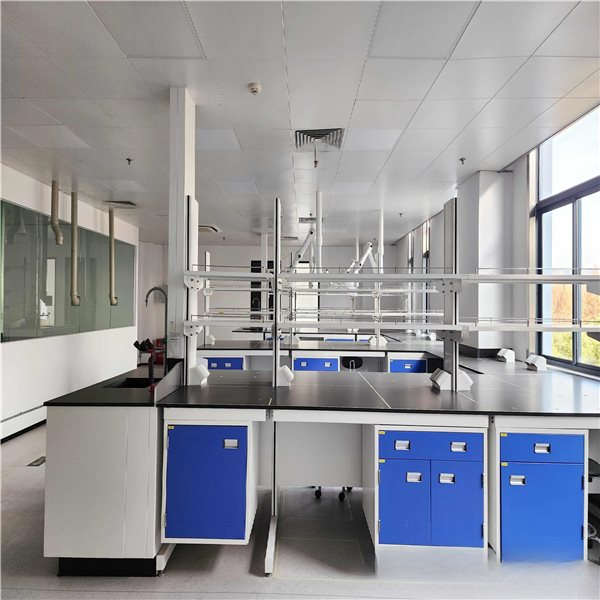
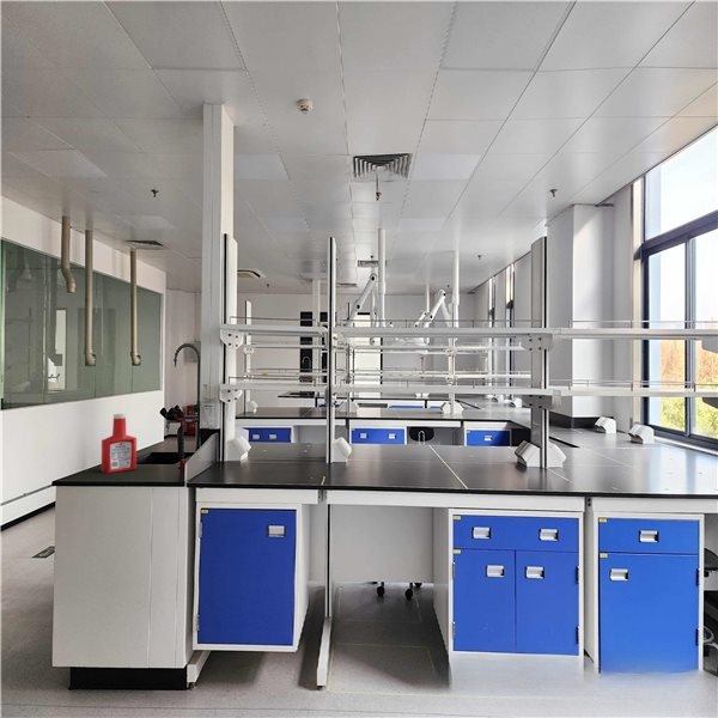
+ soap bottle (118, 442)
